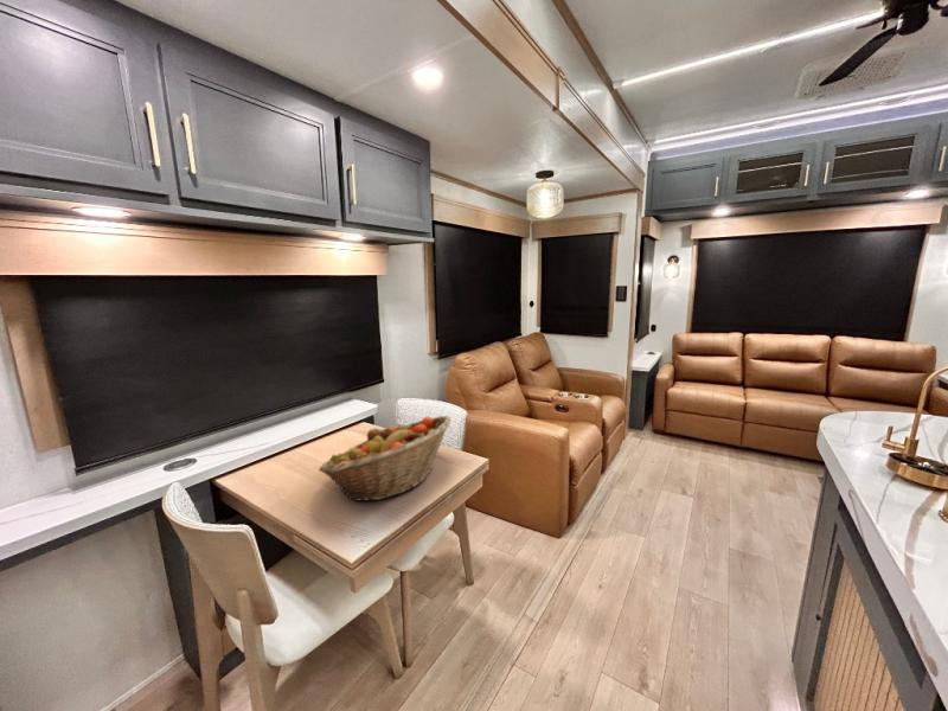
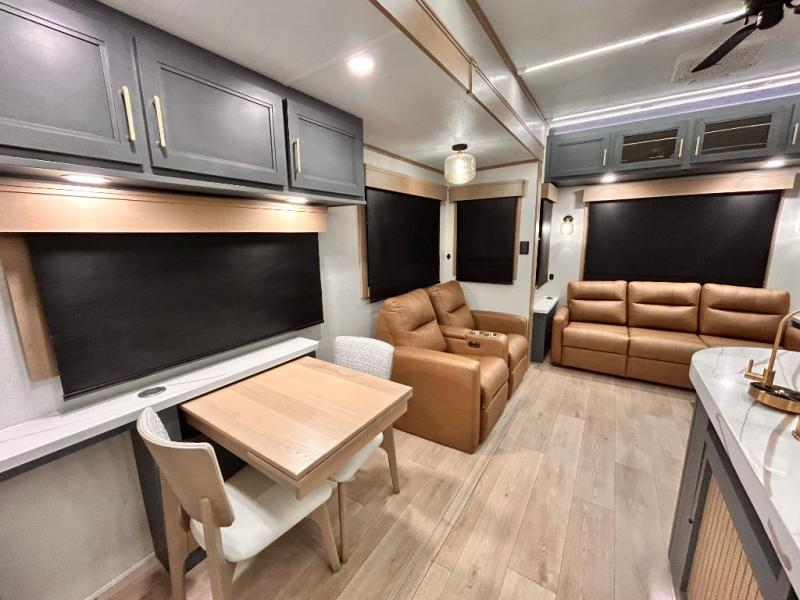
- fruit basket (391, 450)
